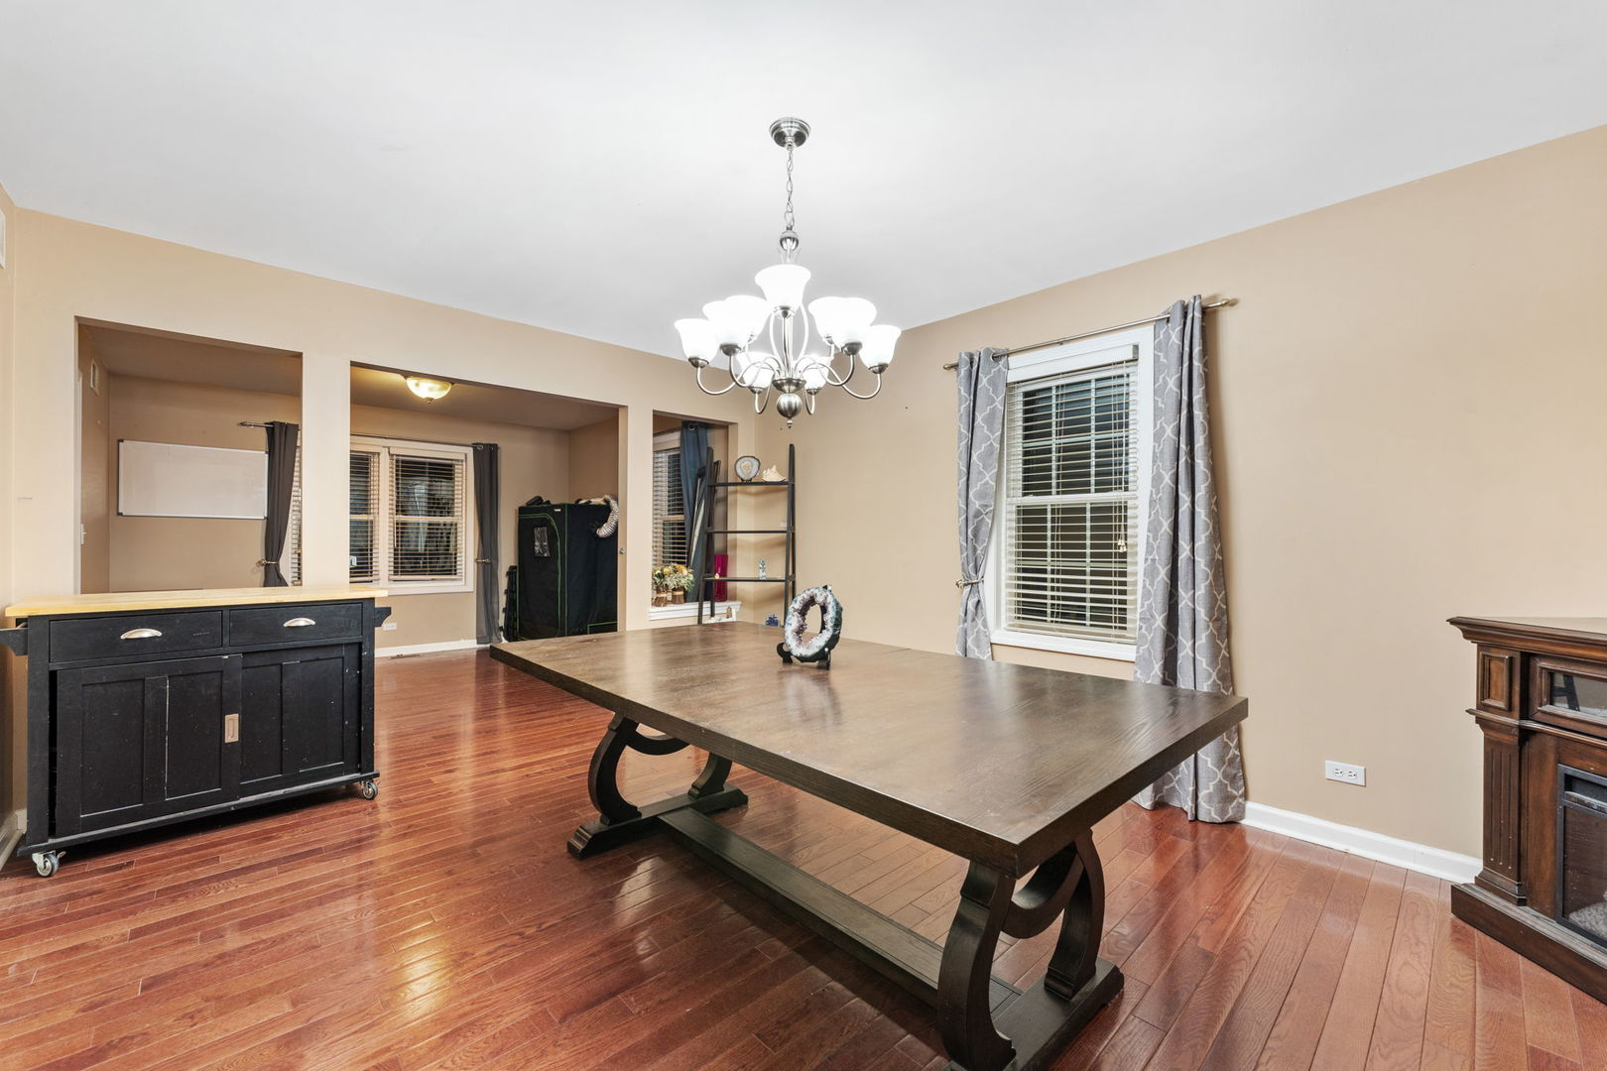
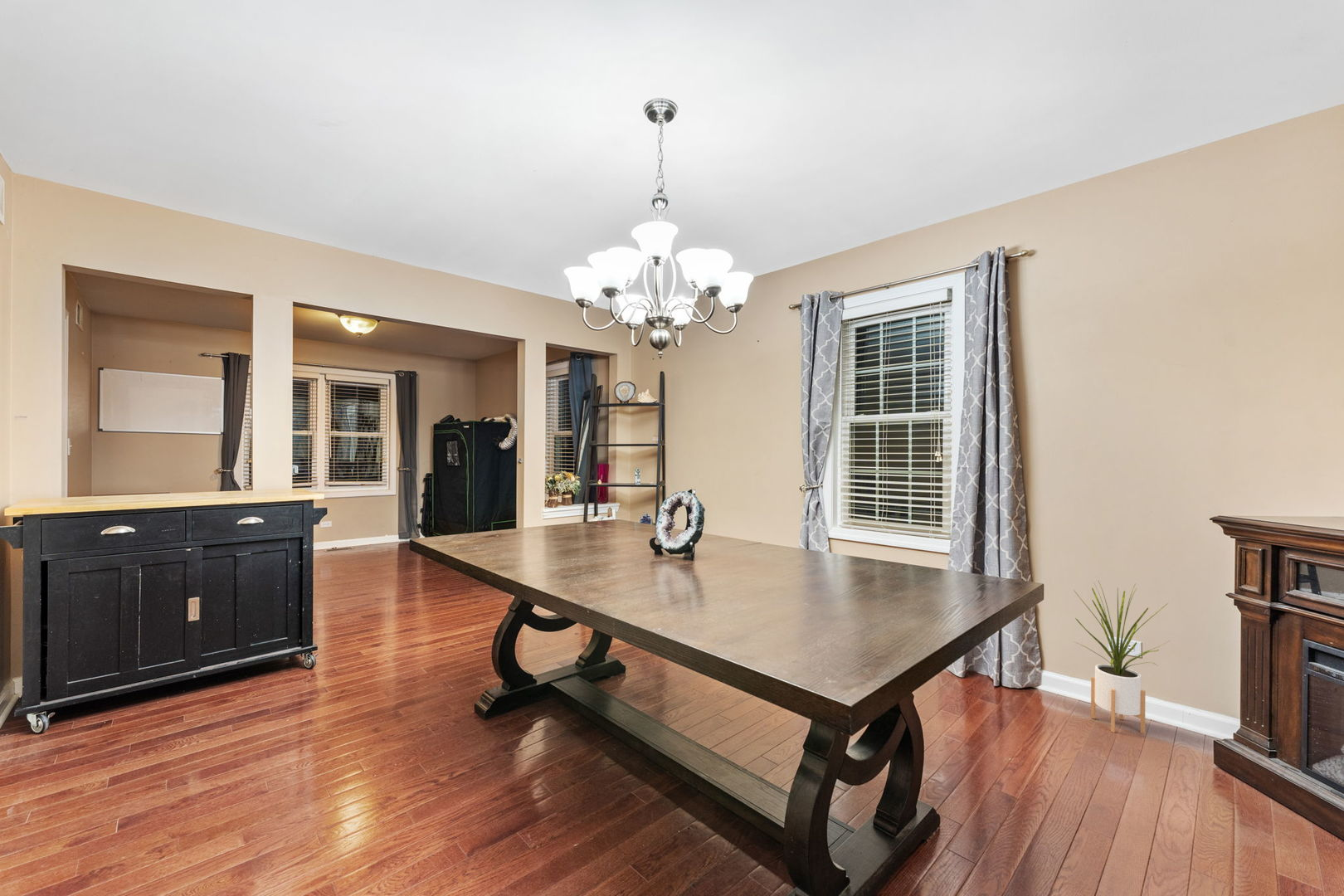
+ house plant (1119, 654)
